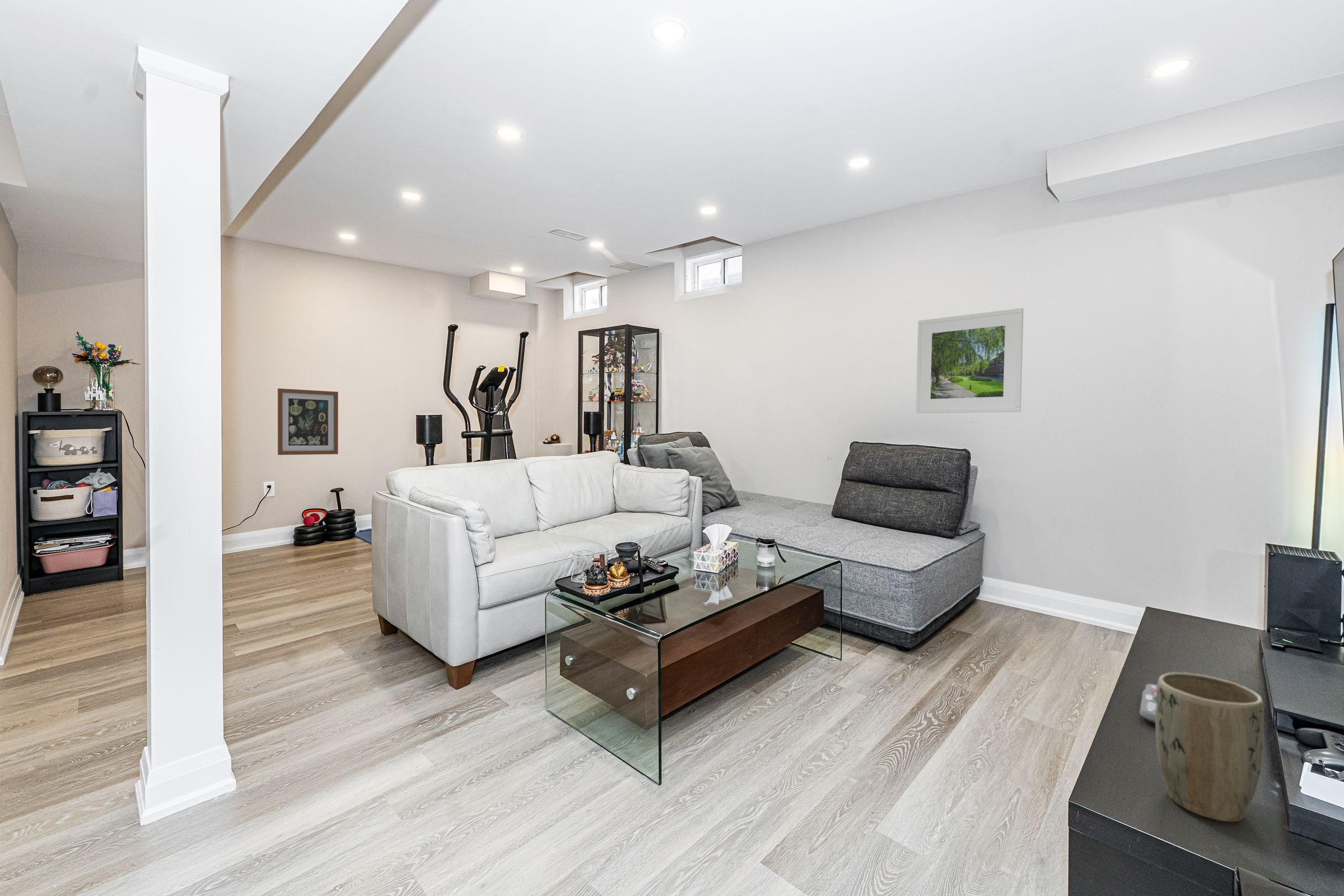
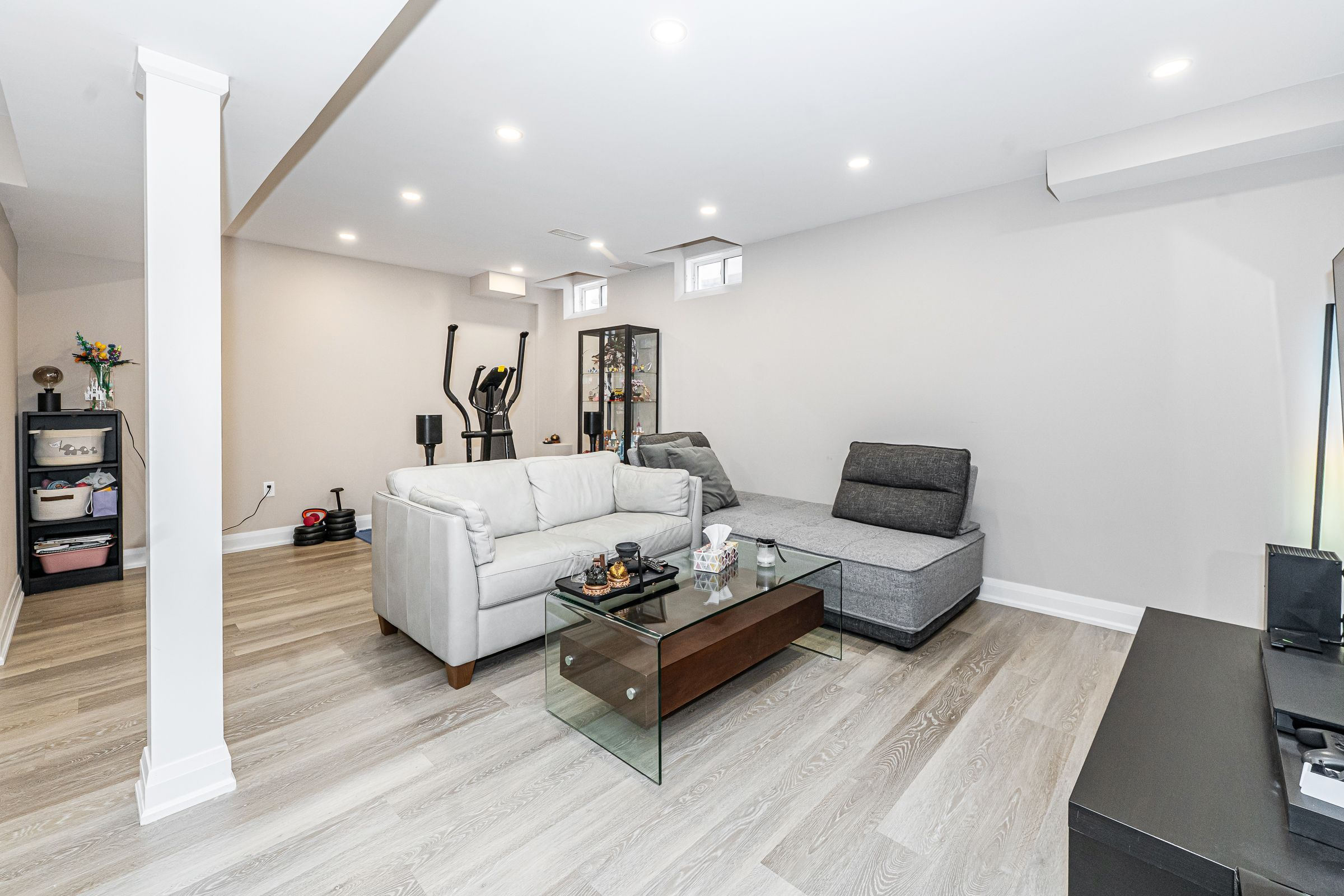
- plant pot (1207, 745)
- wall art (309, 422)
- remote control (1156, 706)
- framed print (967, 363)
